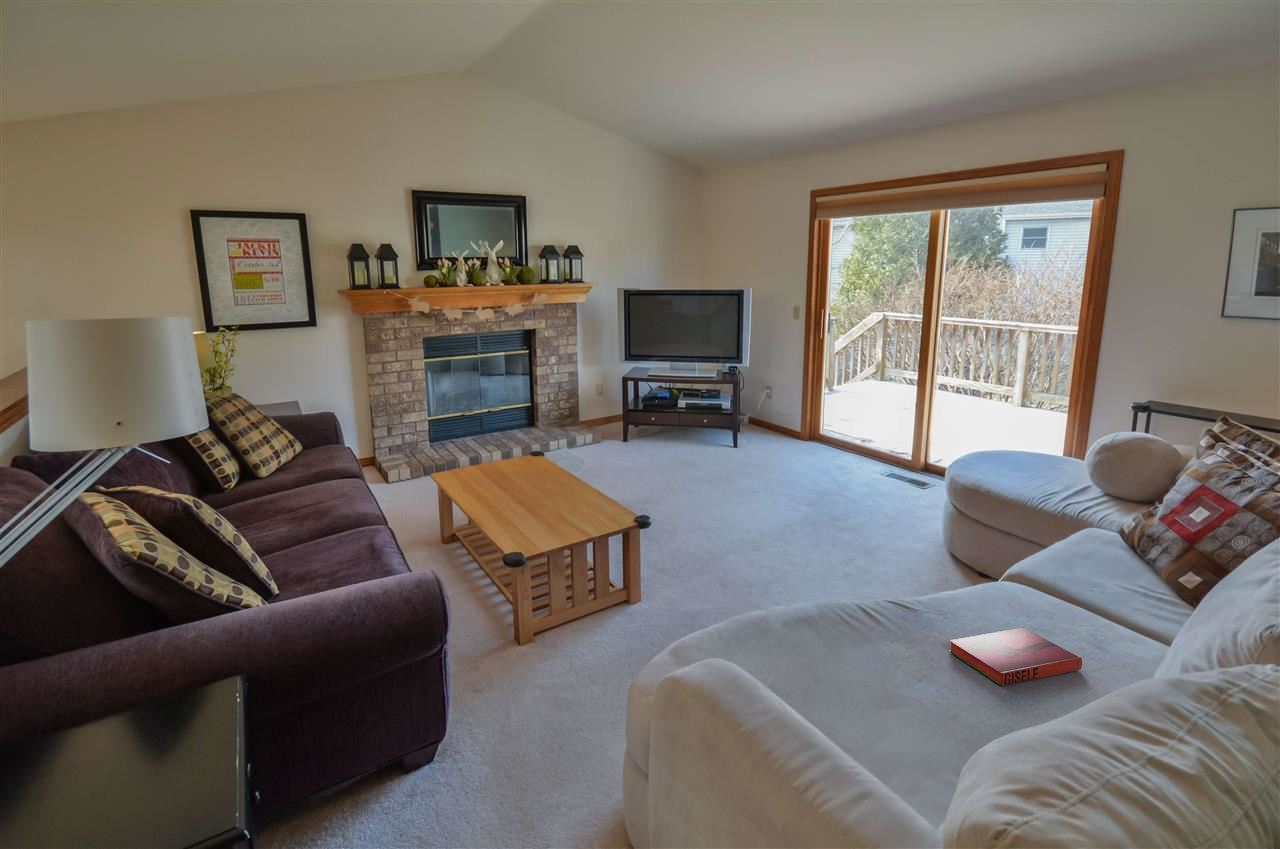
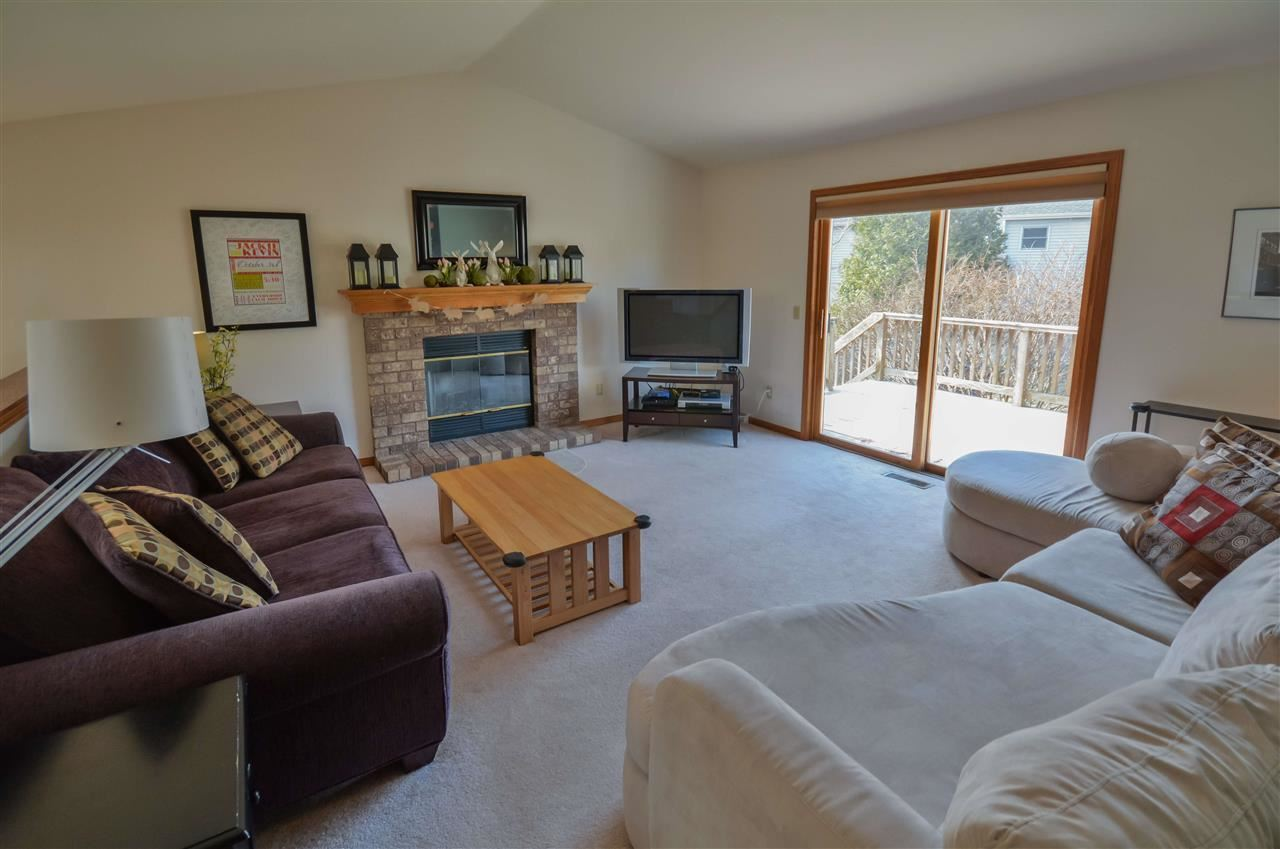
- hardback book (1013, 655)
